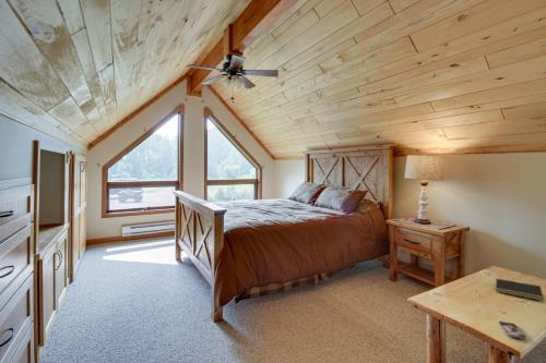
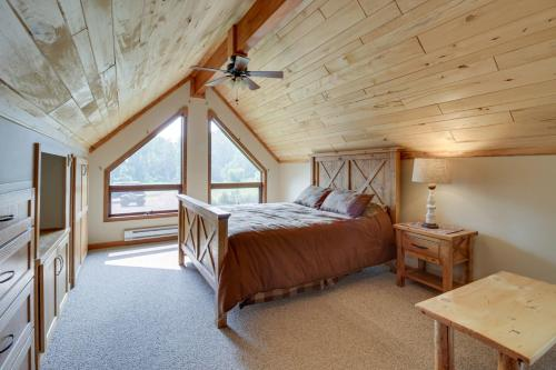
- smartphone (511, 328)
- notepad (518, 288)
